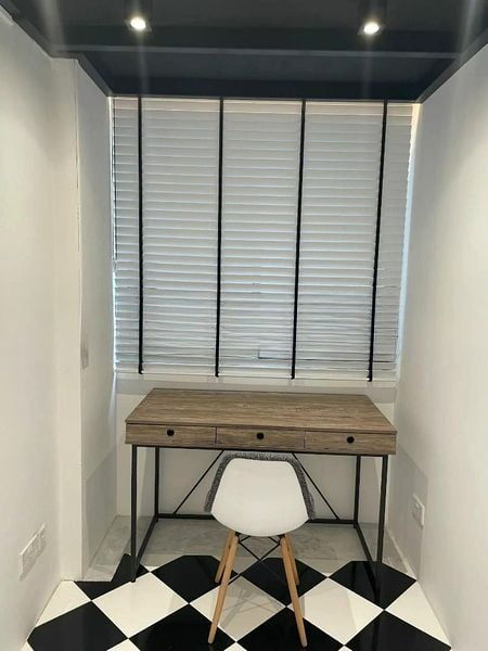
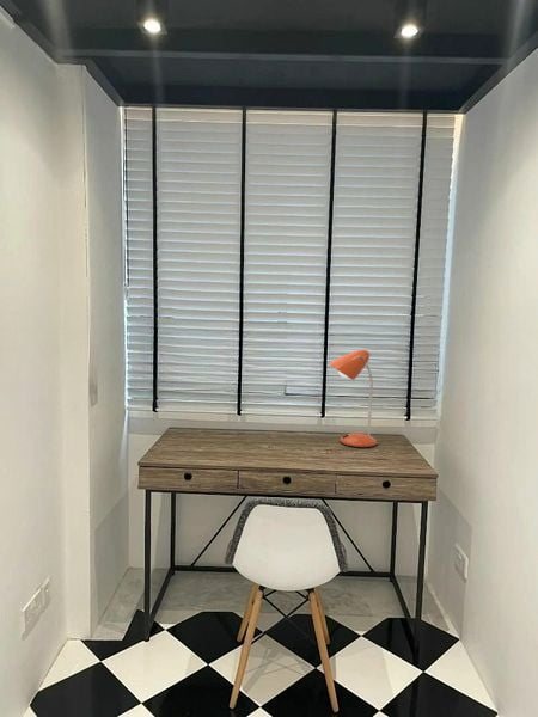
+ desk lamp (369, 396)
